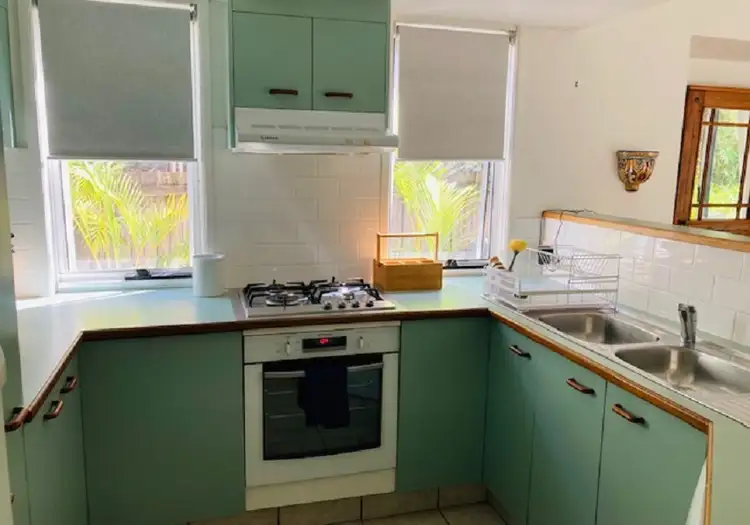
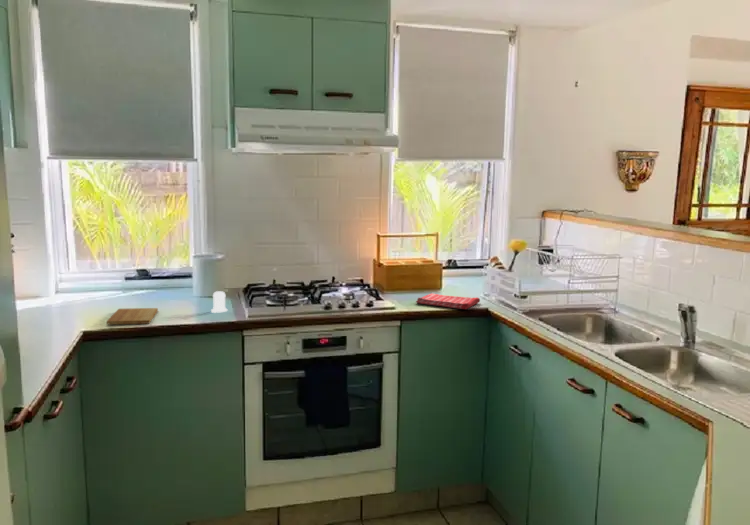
+ dish towel (448, 300)
+ salt shaker (219, 301)
+ cutting board (133, 315)
